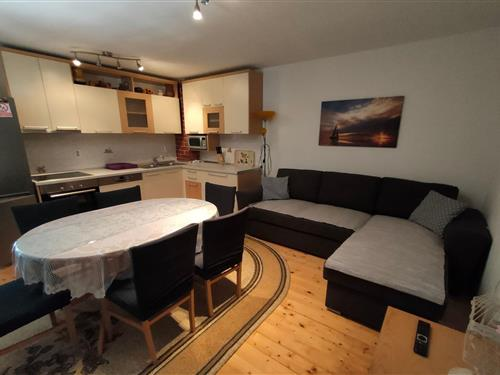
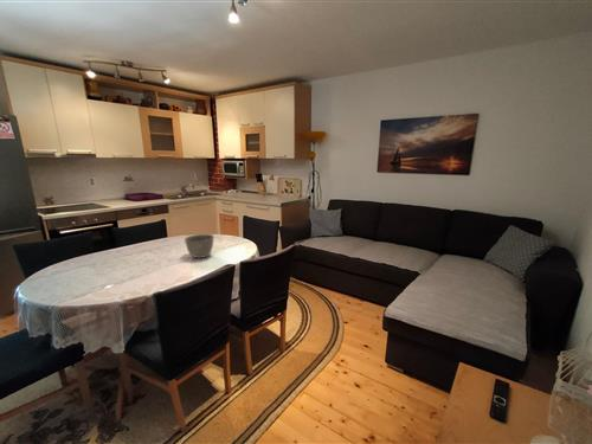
+ bowl (199, 246)
